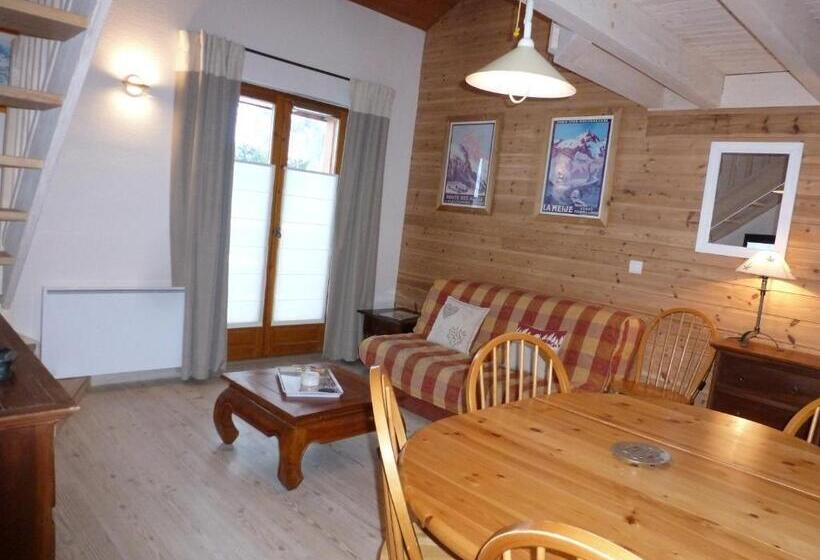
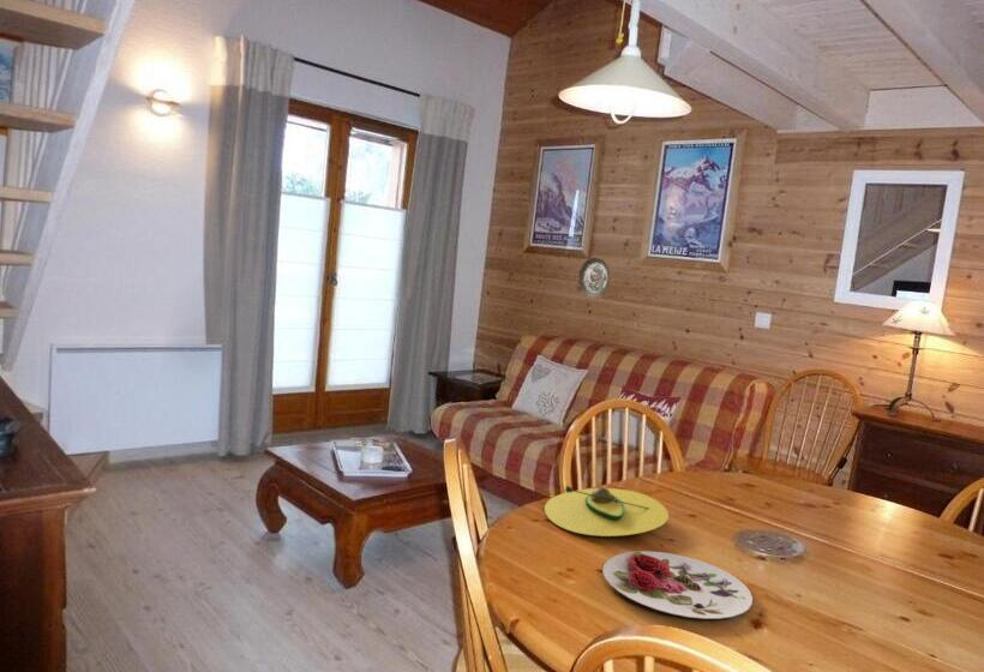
+ plate (676, 581)
+ avocado (606, 503)
+ decorative plate (594, 277)
